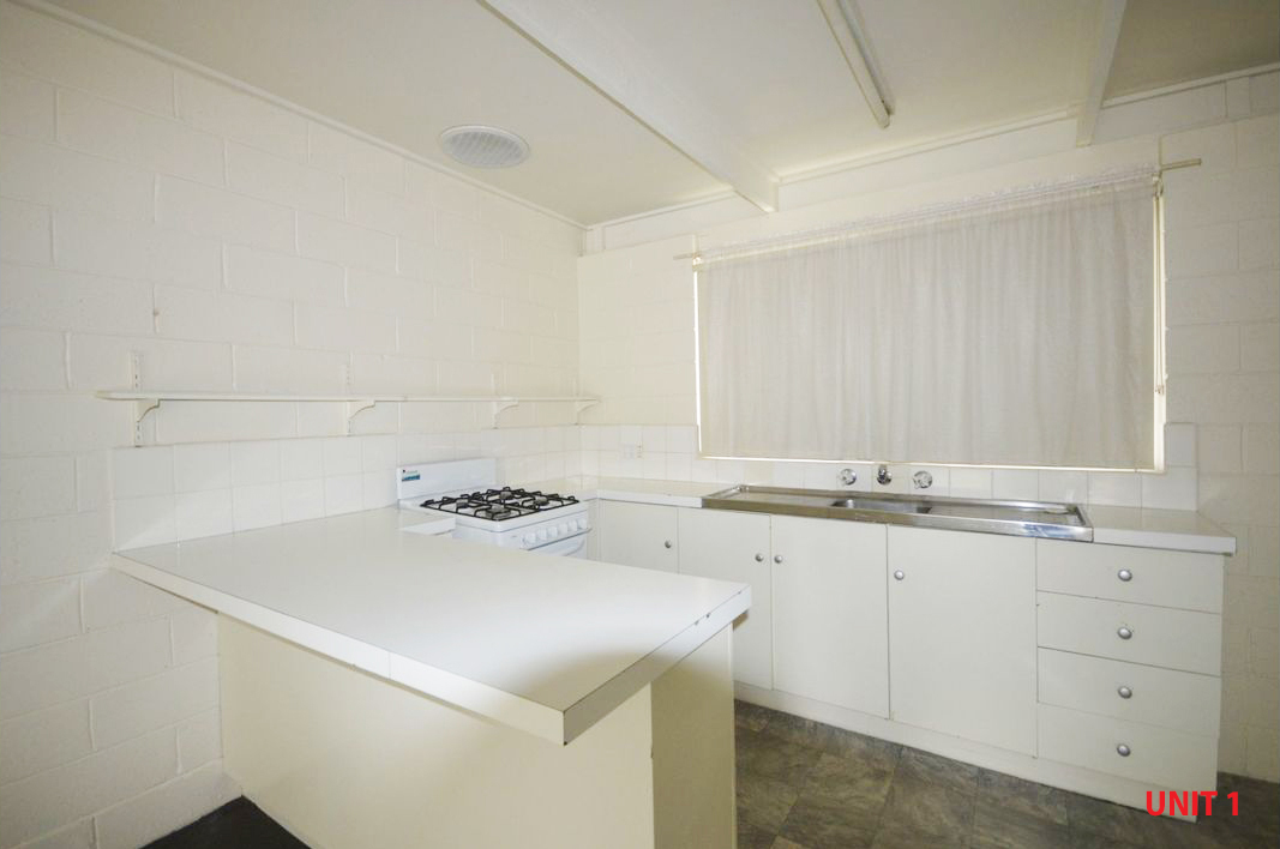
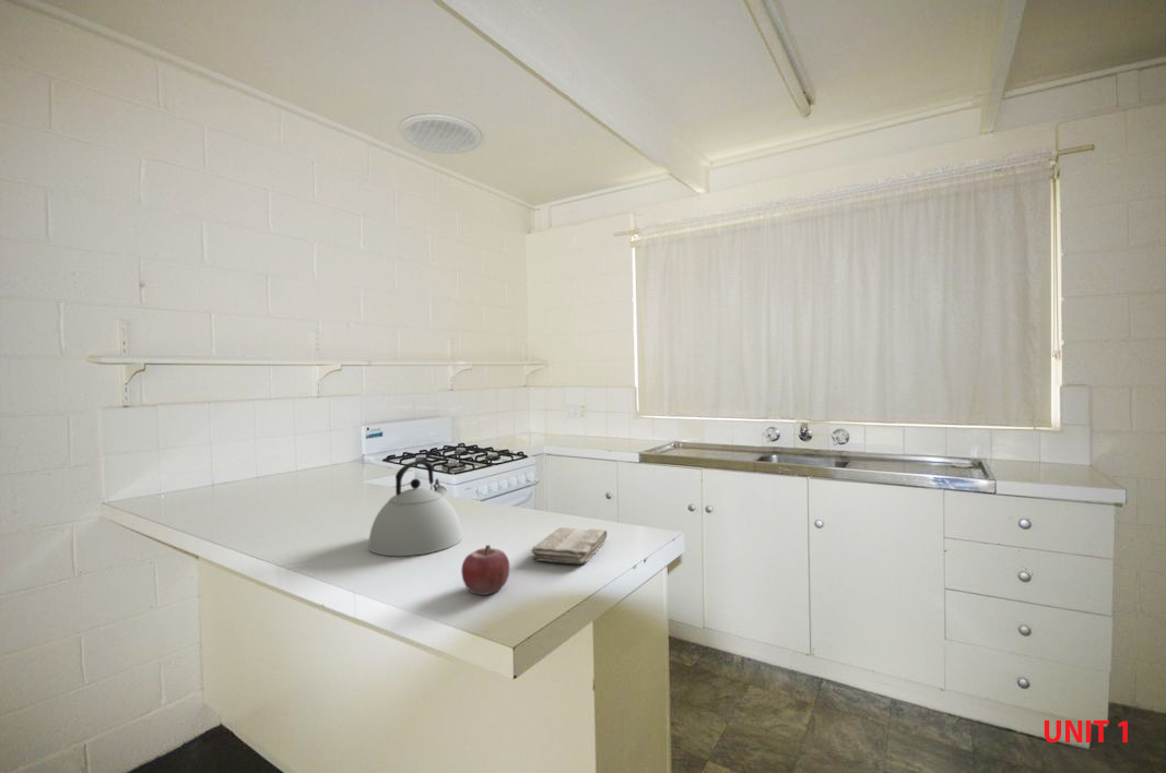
+ kettle (416, 500)
+ fruit (485, 566)
+ washcloth (570, 543)
